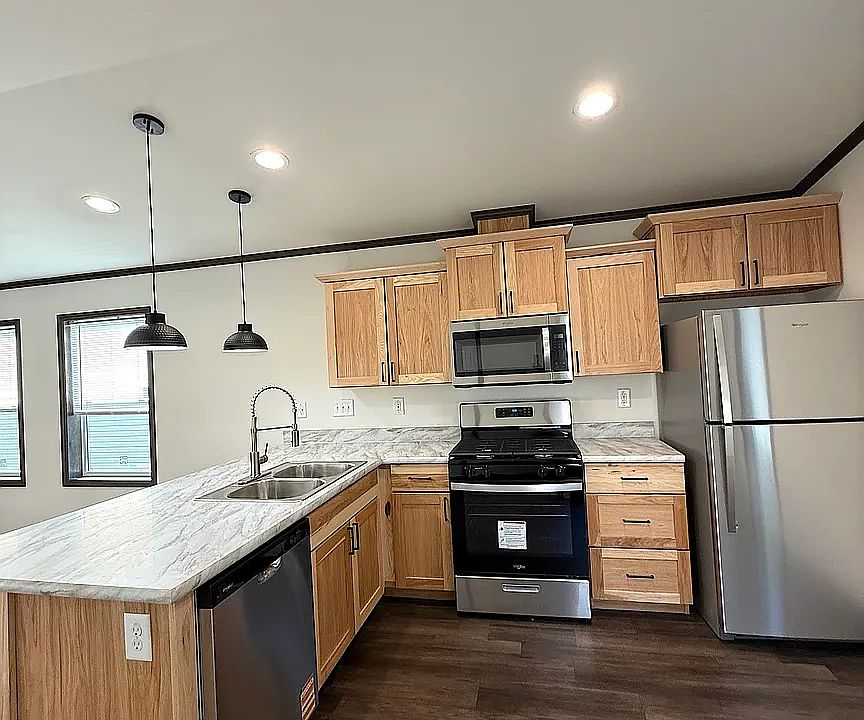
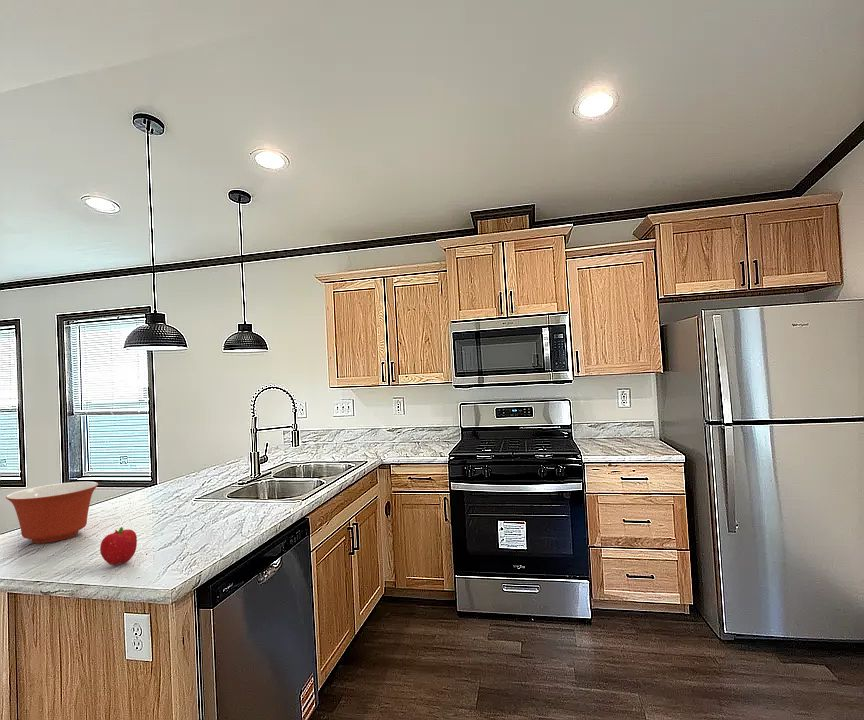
+ mixing bowl (54, 513)
+ fruit (118, 545)
